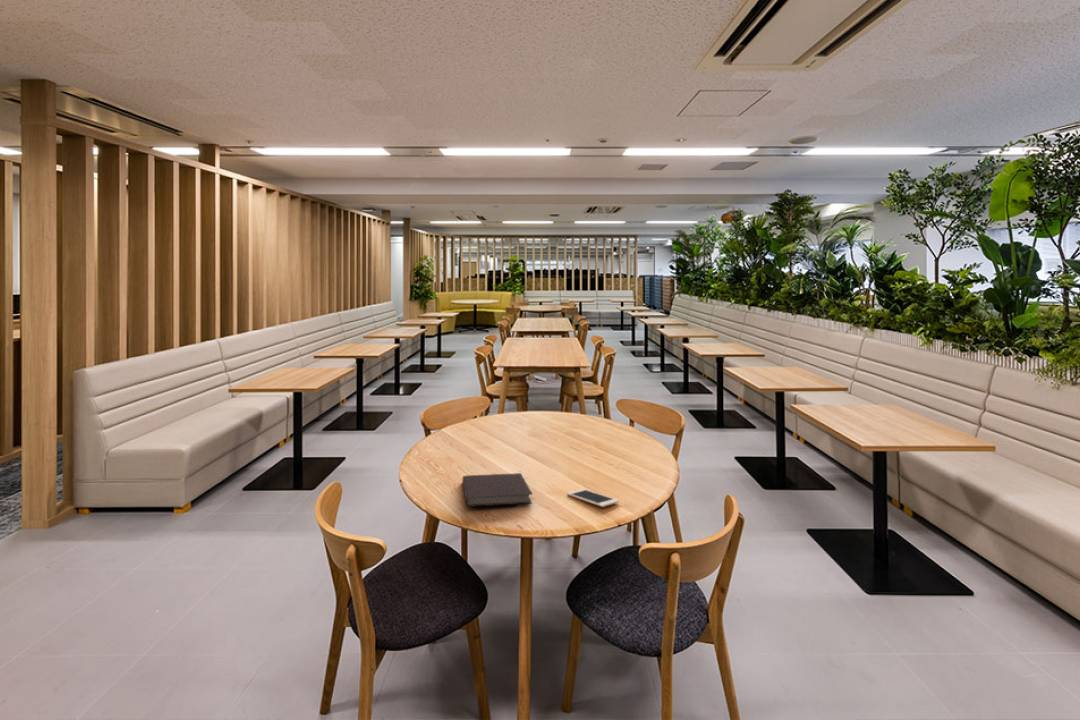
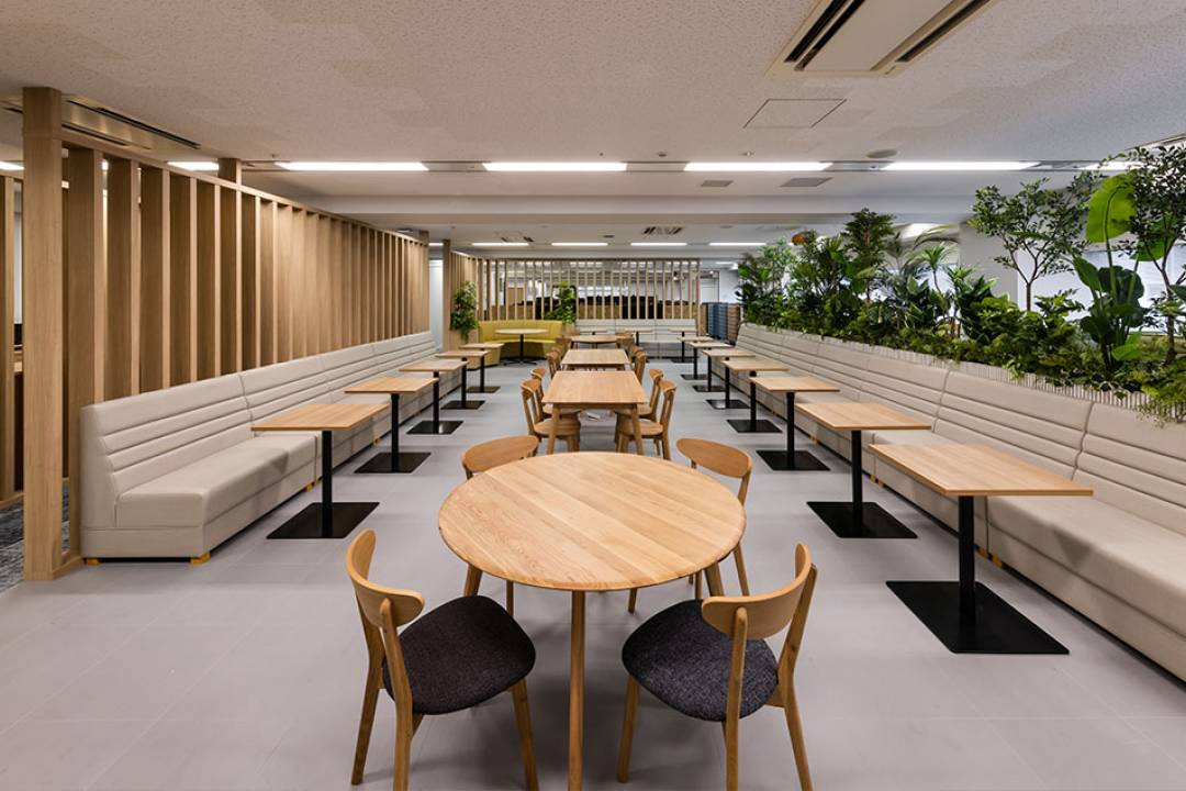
- notebook (495, 488)
- cell phone (592, 497)
